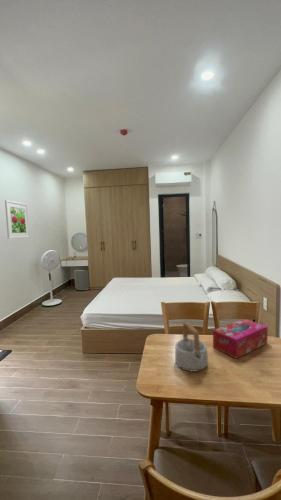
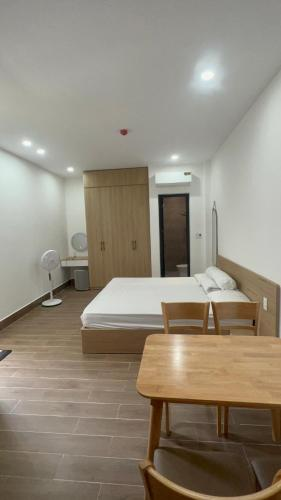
- tissue box (240, 336)
- teapot (192, 346)
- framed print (18, 220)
